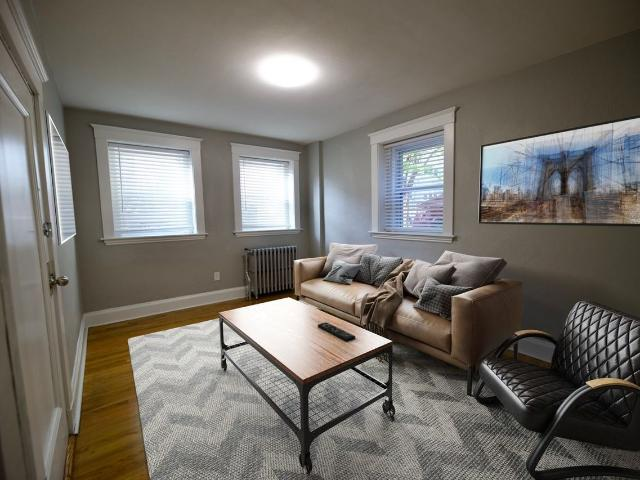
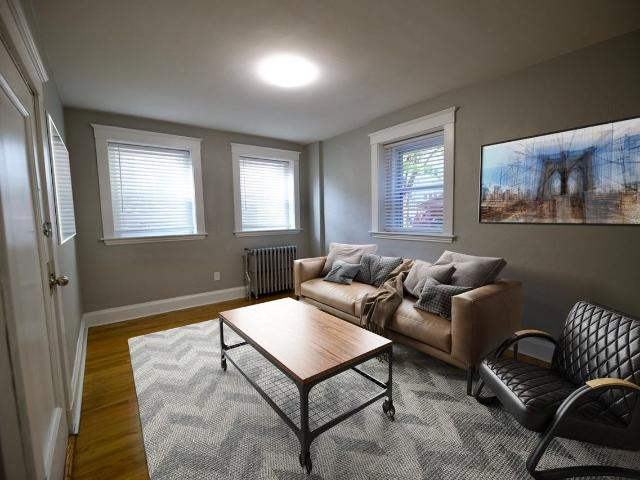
- remote control (335, 330)
